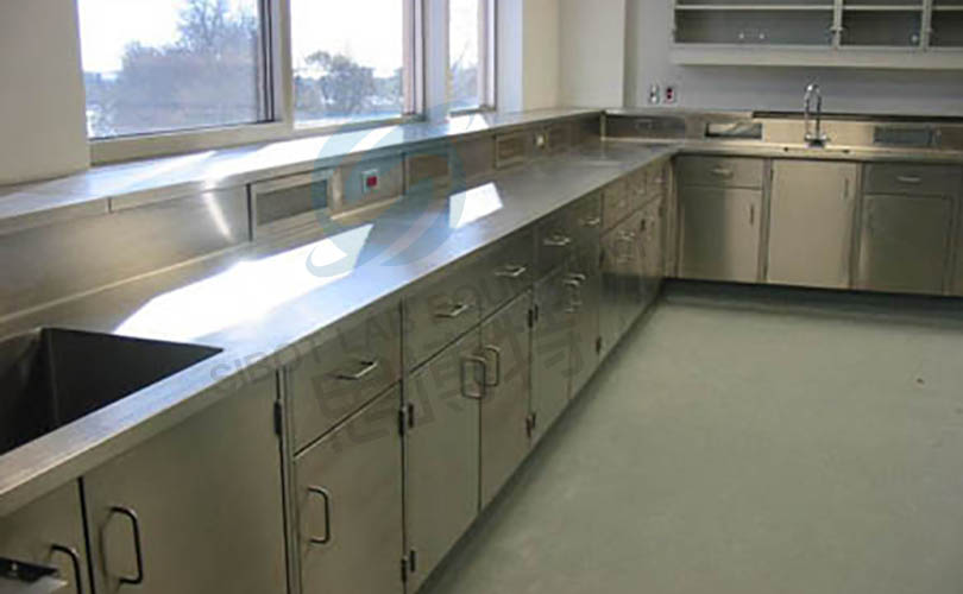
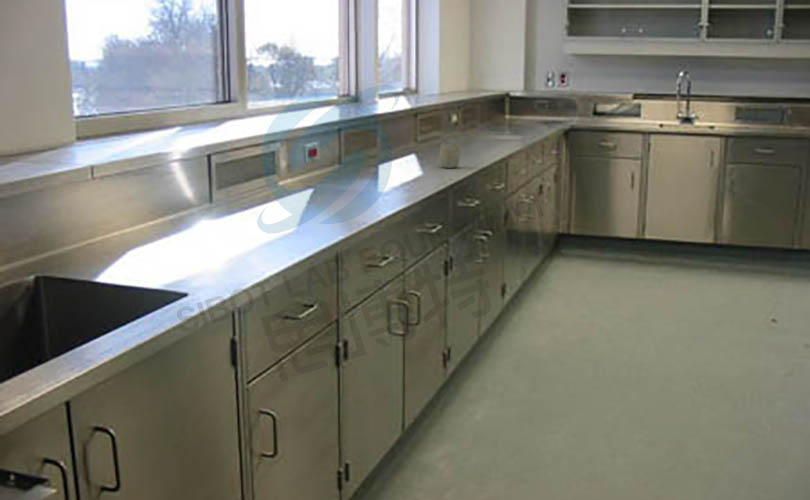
+ cup (449, 155)
